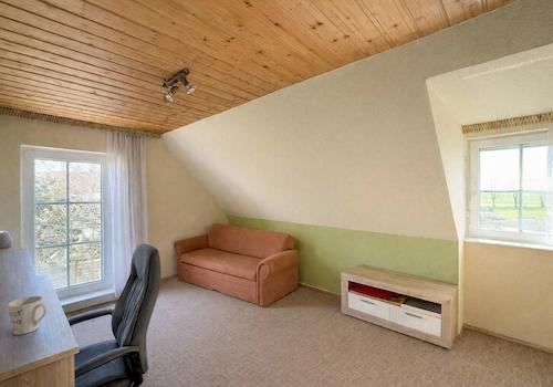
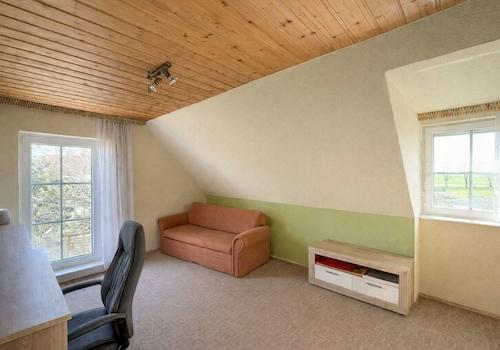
- mug (30, 315)
